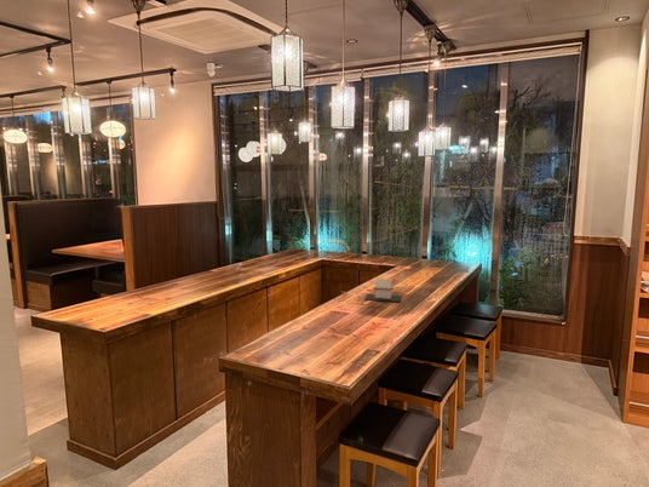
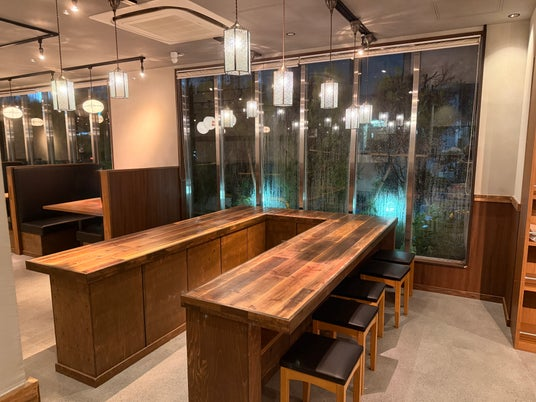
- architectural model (383, 288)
